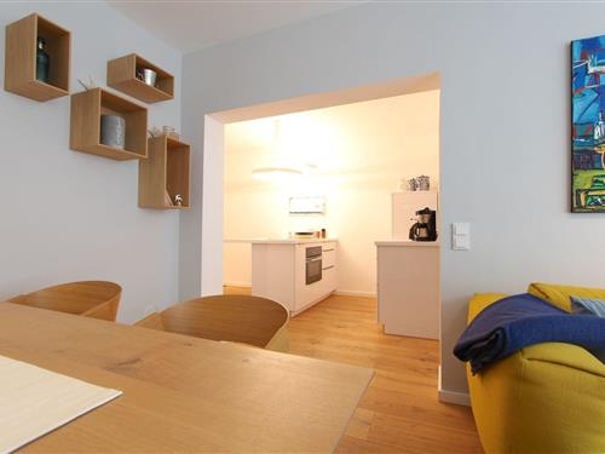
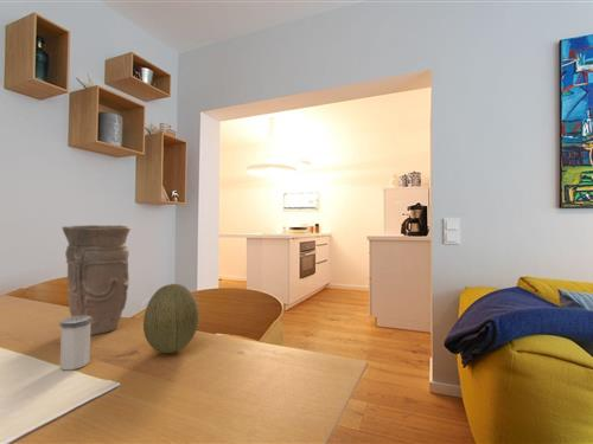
+ vase (97, 277)
+ fruit (172, 316)
+ salt shaker (75, 341)
